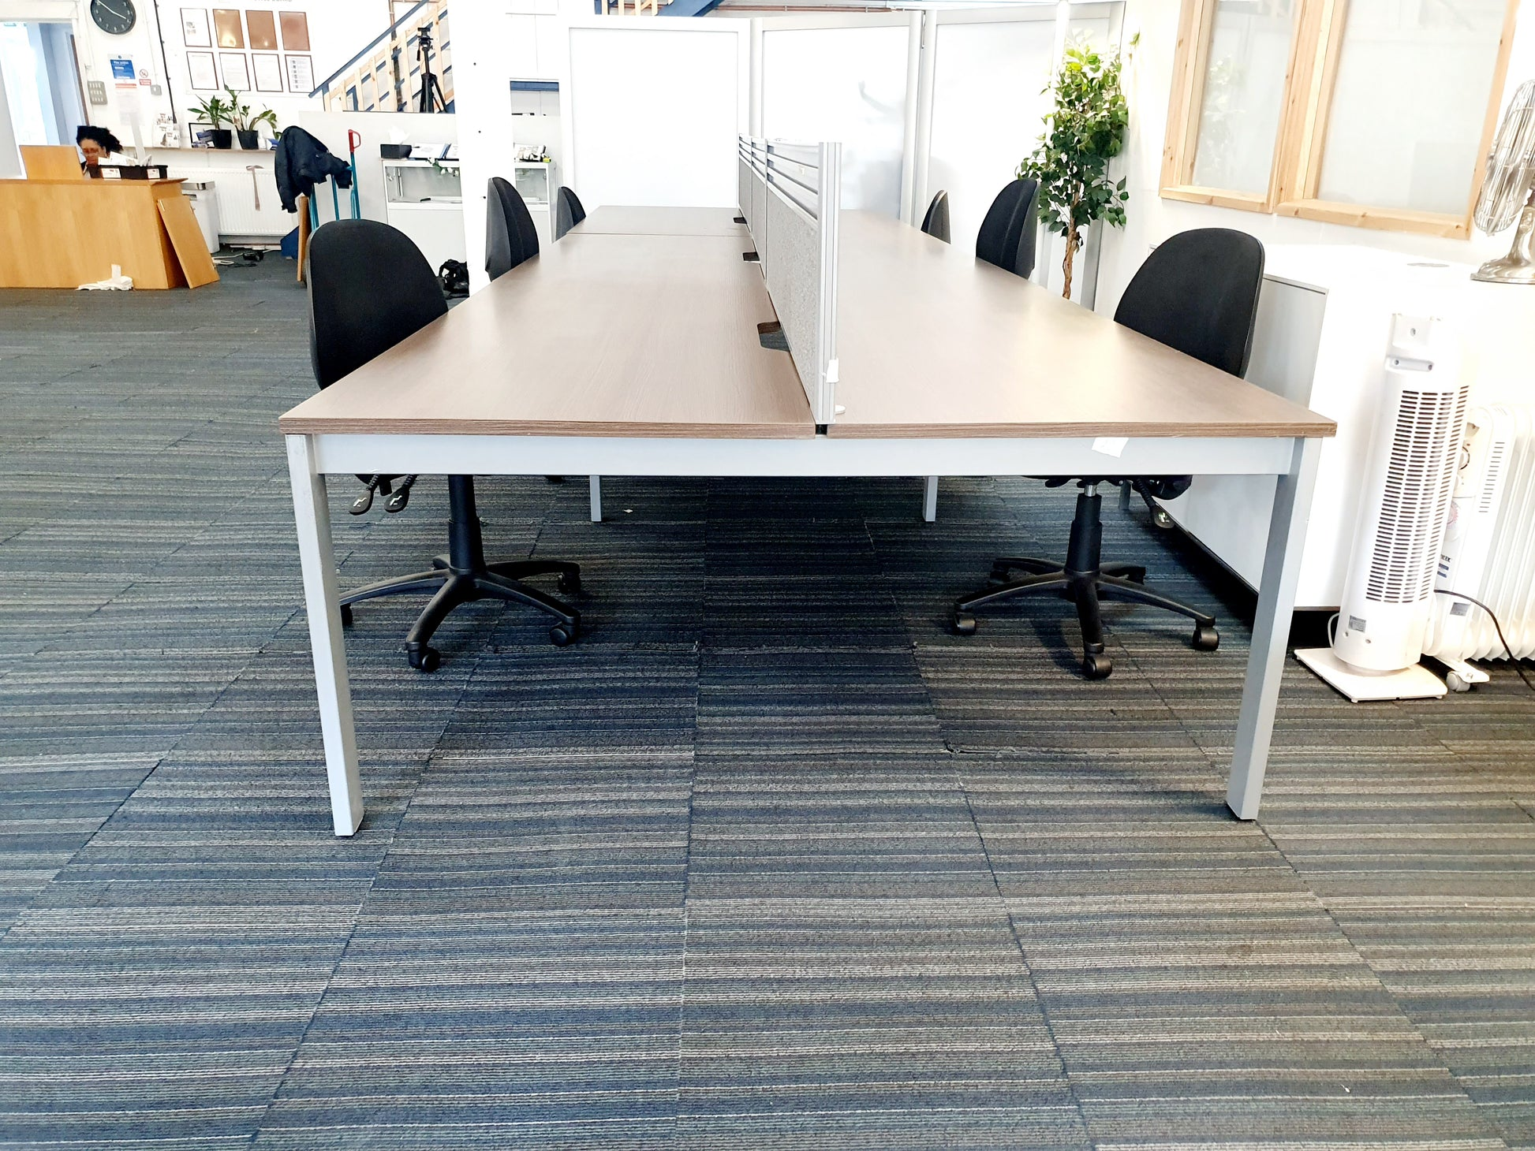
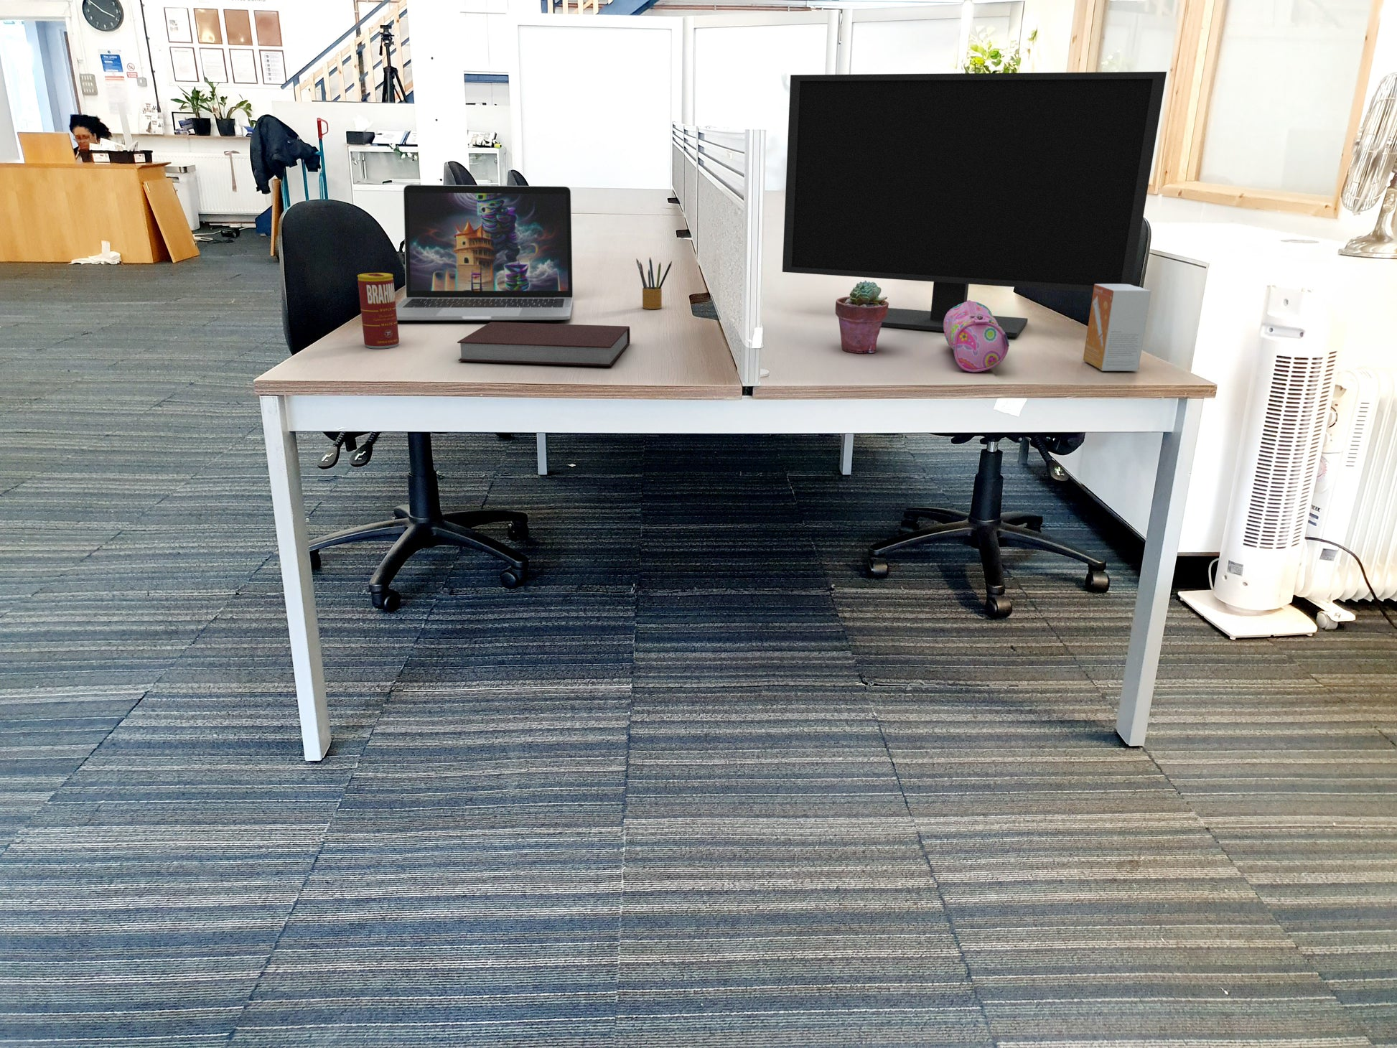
+ monitor (959, 204)
+ laptop (482, 250)
+ pencil case (974, 334)
+ notebook (547, 342)
+ beverage can (379, 310)
+ pencil box (653, 283)
+ small box (1115, 327)
+ potted succulent (861, 315)
